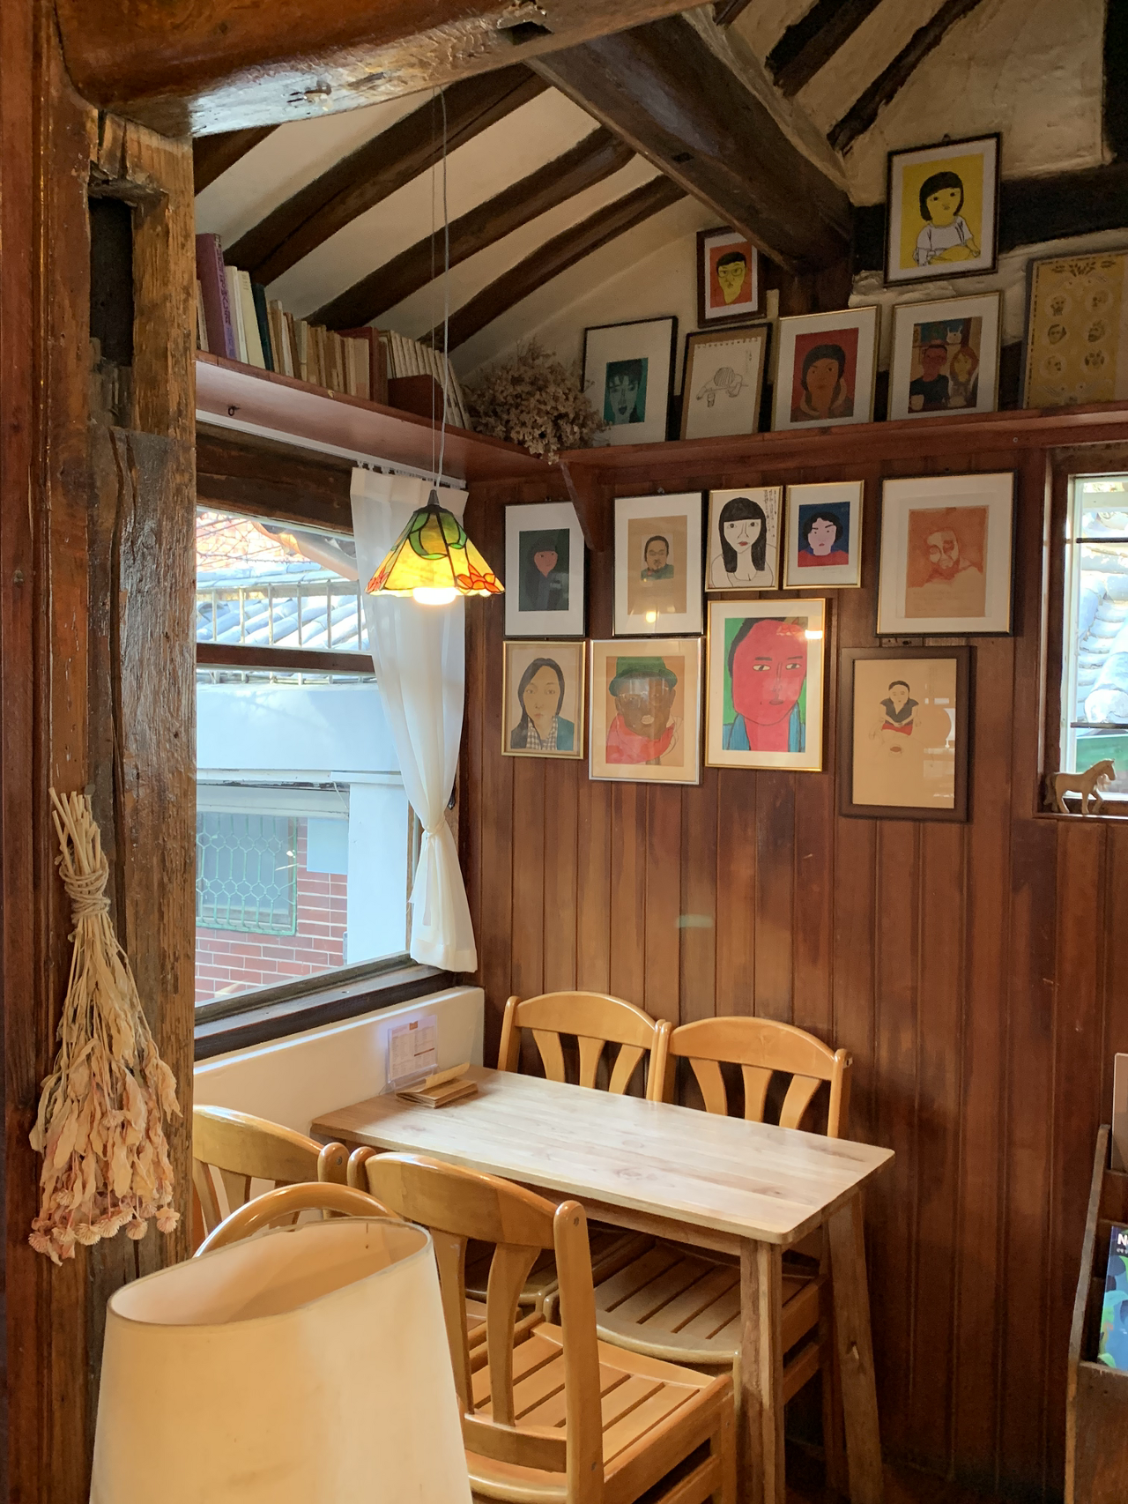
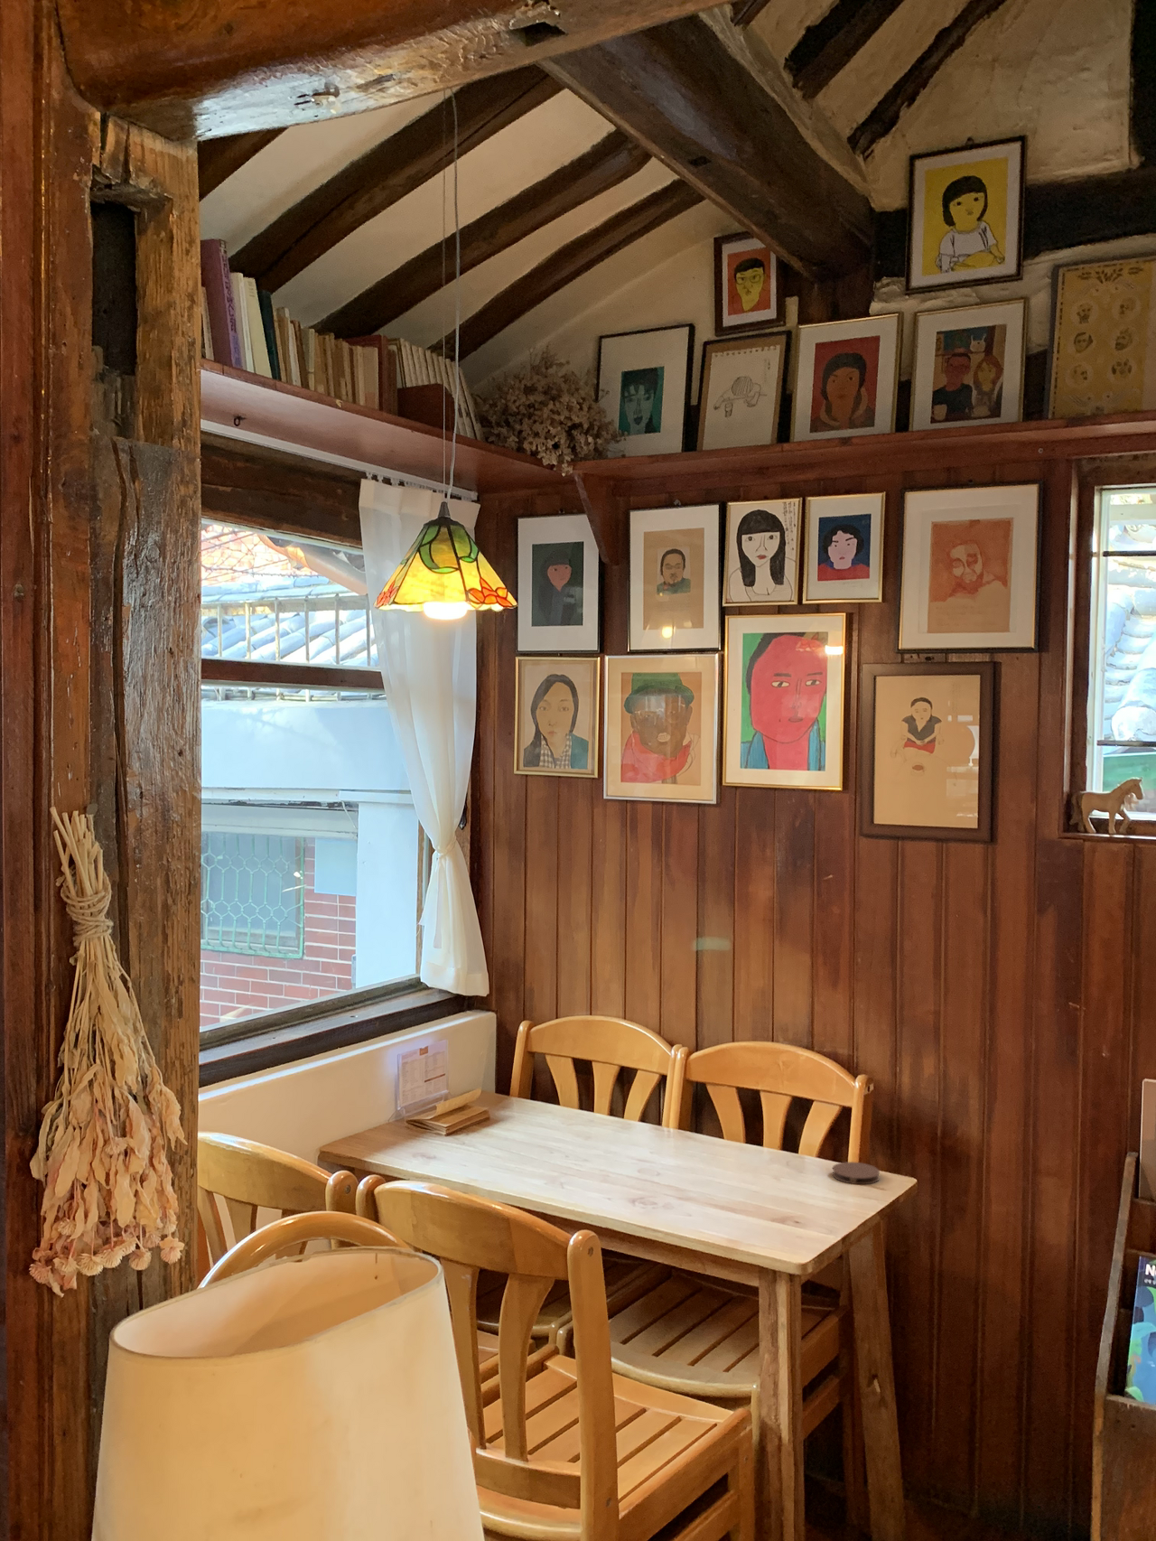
+ coaster (855, 1173)
